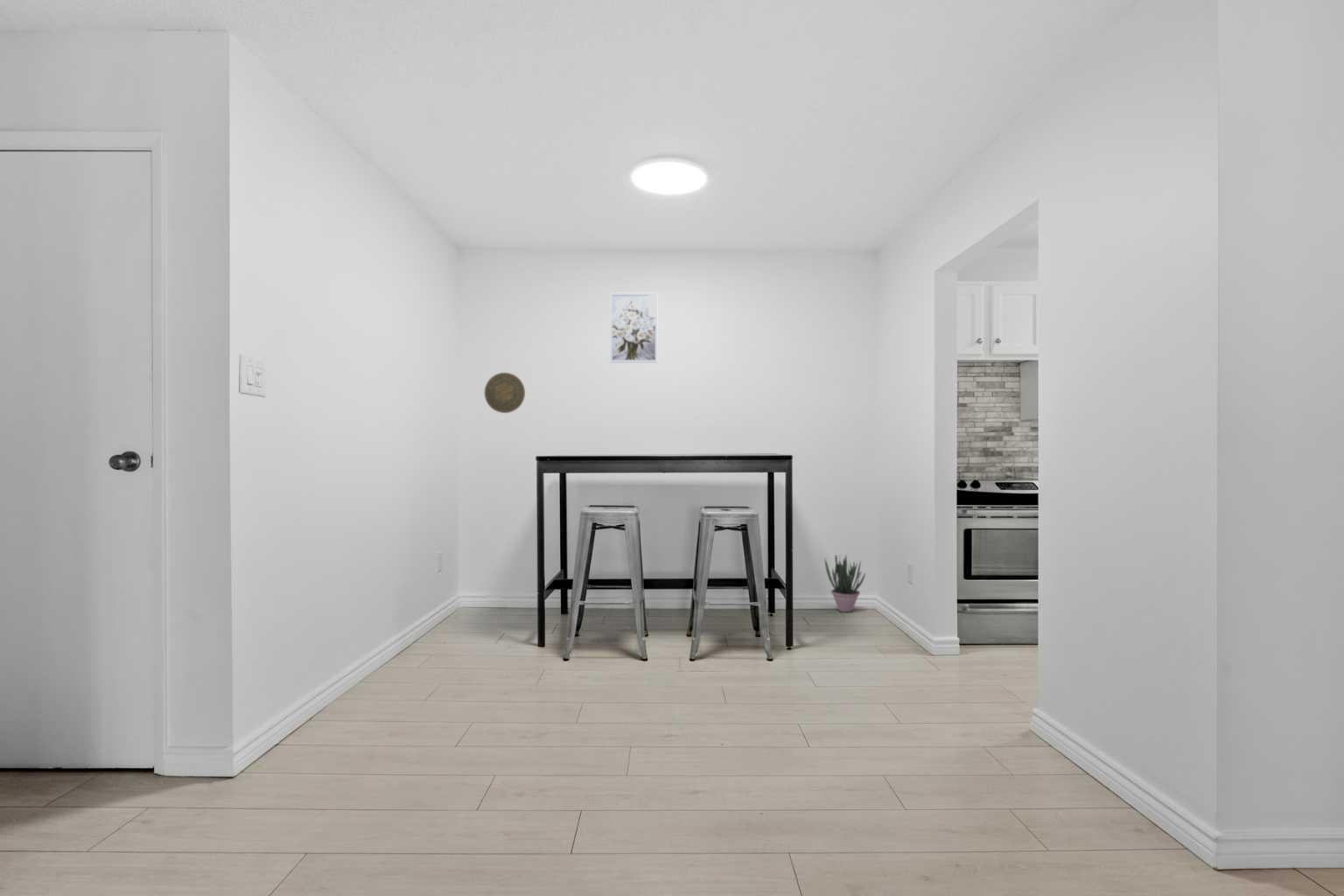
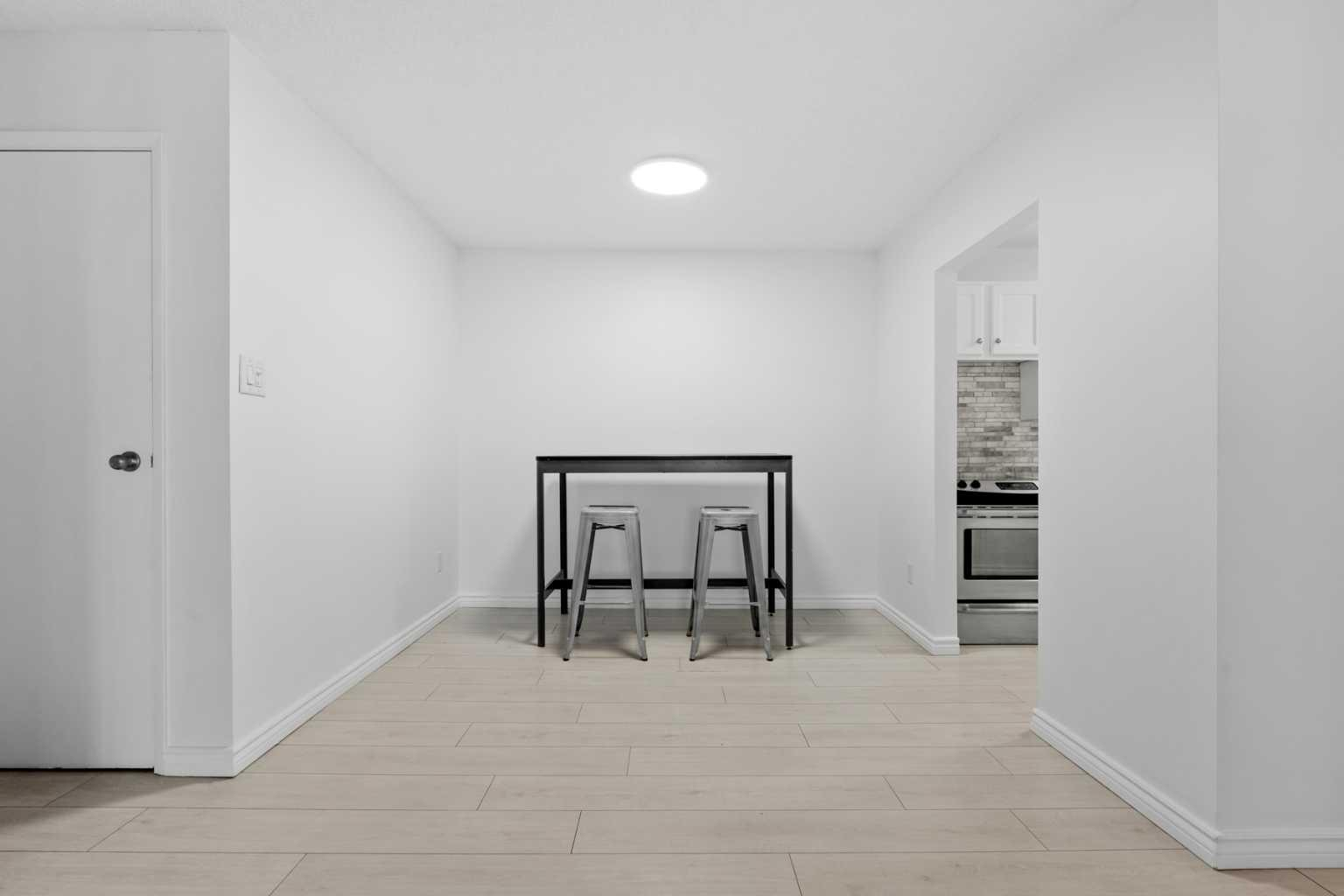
- potted plant (844, 582)
- wall art (634, 327)
- decorative plate (504, 392)
